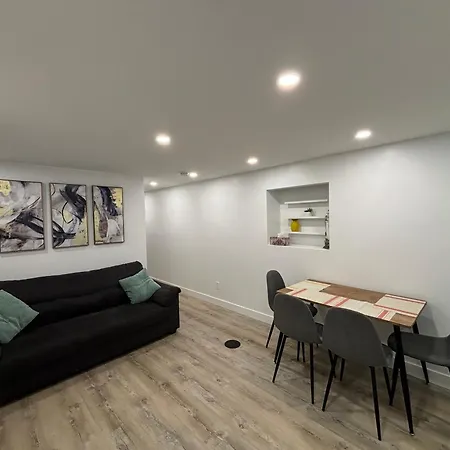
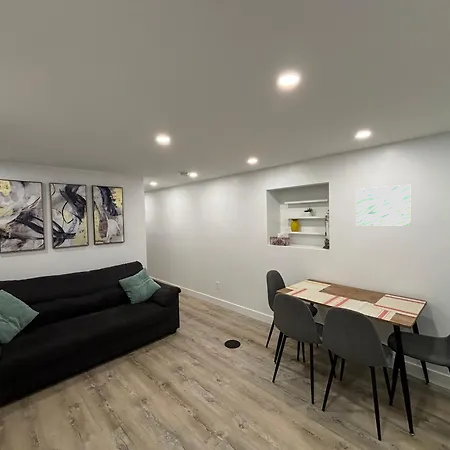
+ wall art (381, 206)
